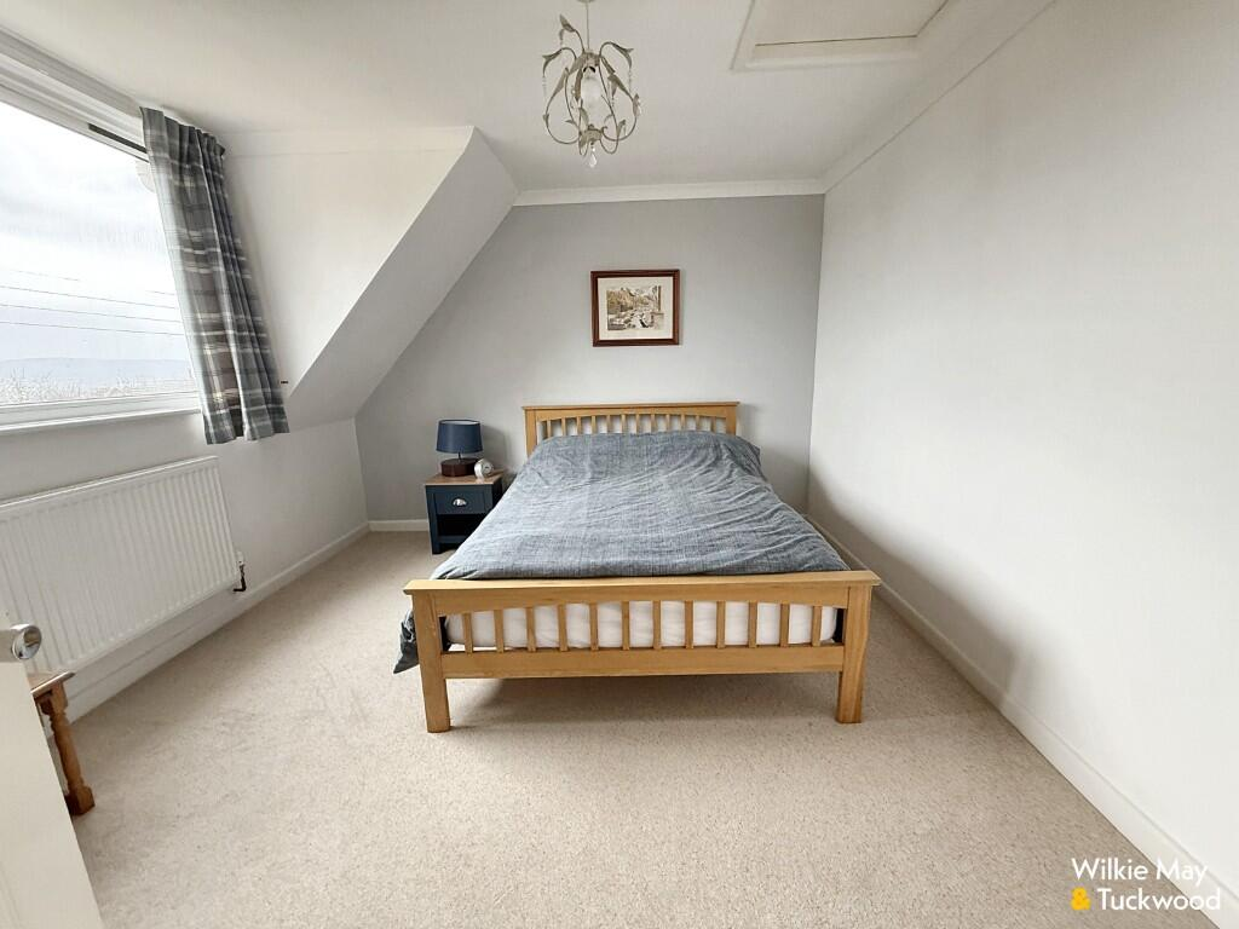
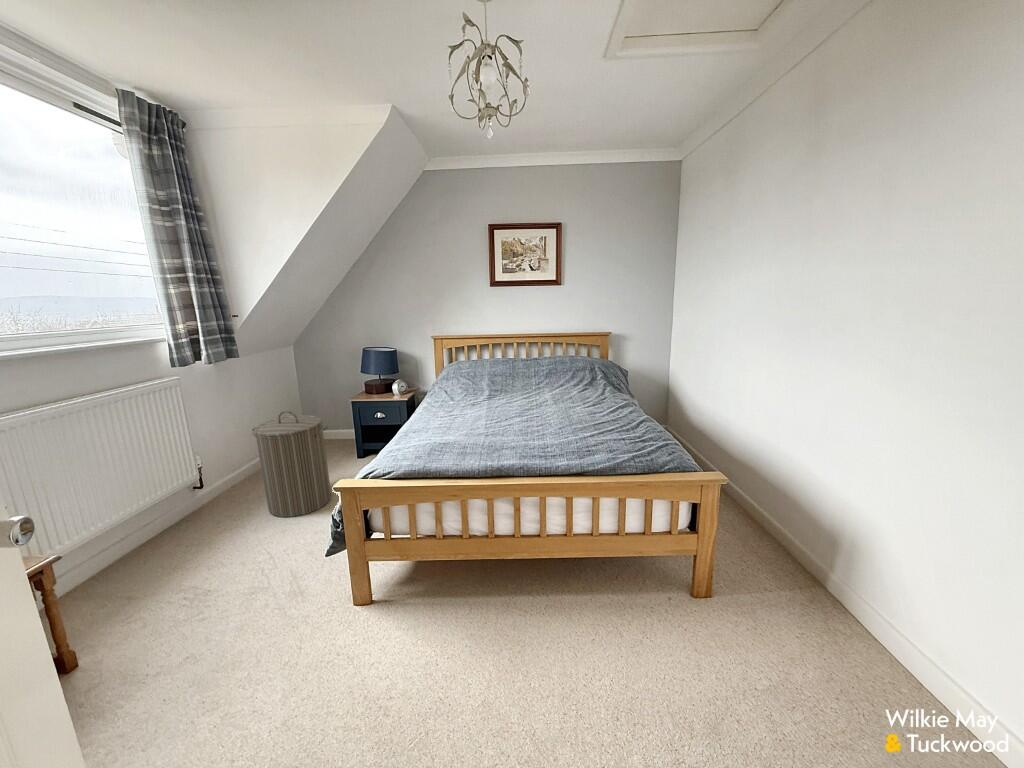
+ laundry hamper (294, 457)
